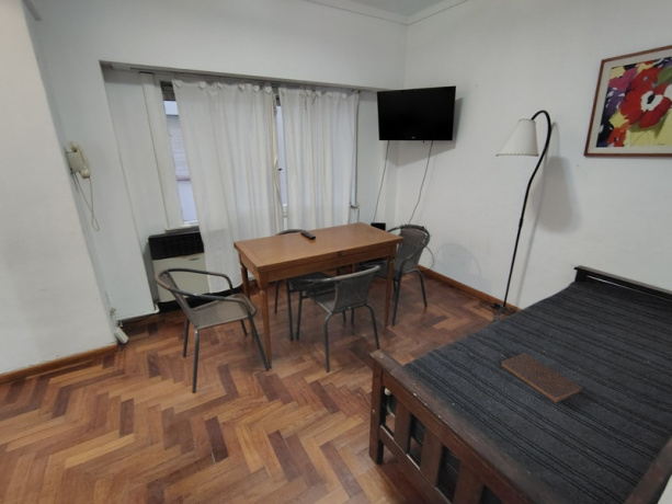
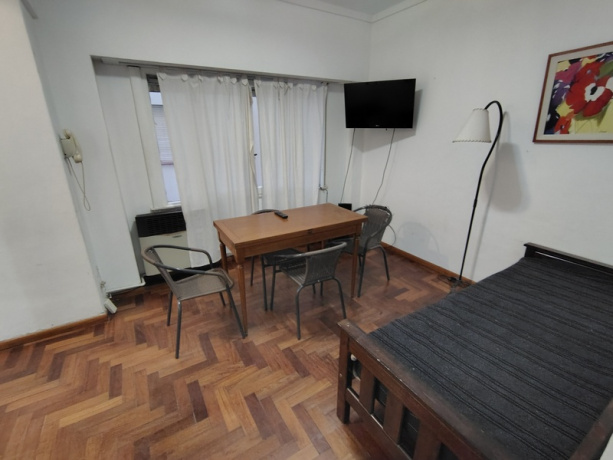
- book (538, 375)
